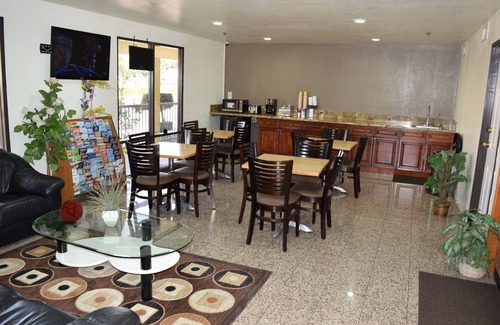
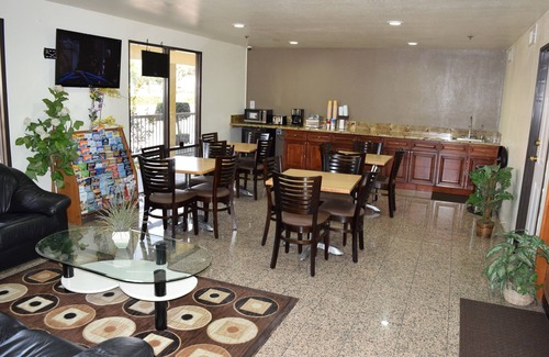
- decorative orb (71, 211)
